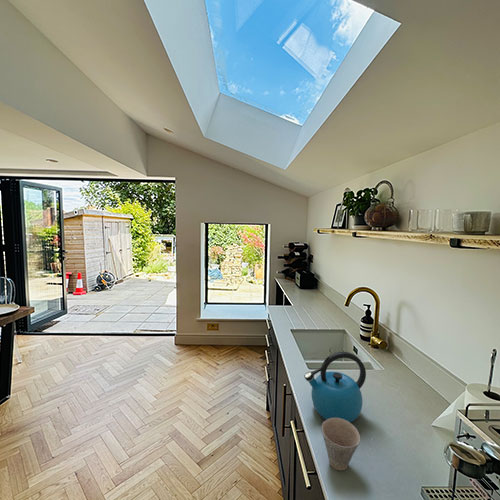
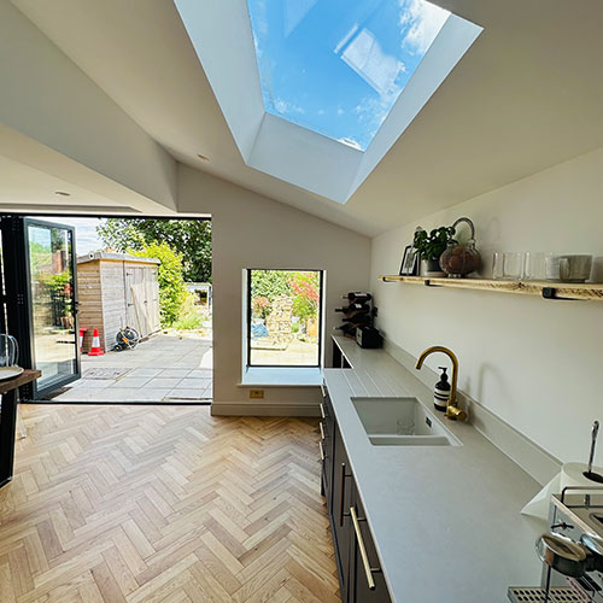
- cup (339, 447)
- kettle (334, 382)
